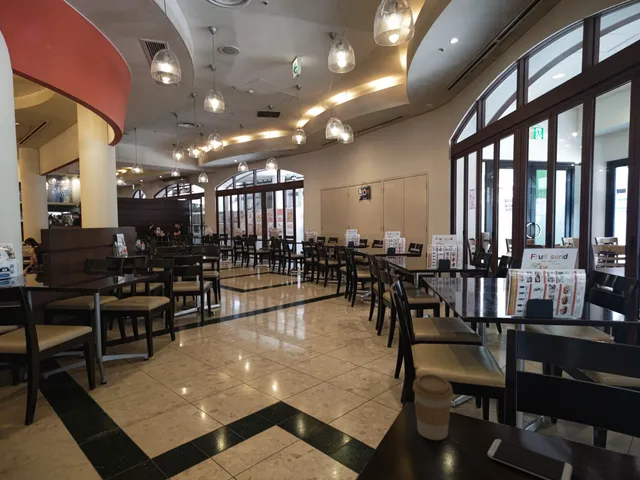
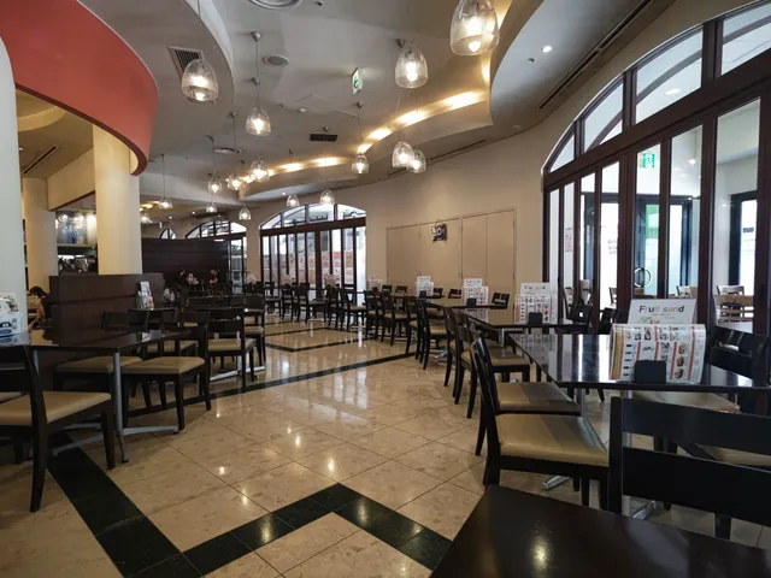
- smartphone (528, 460)
- coffee cup (432, 405)
